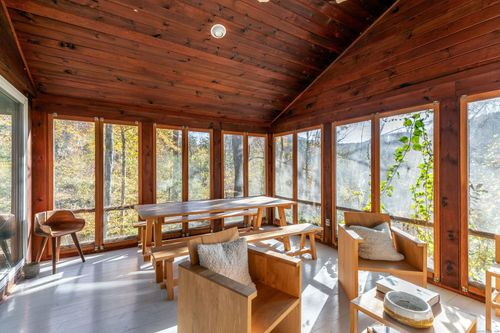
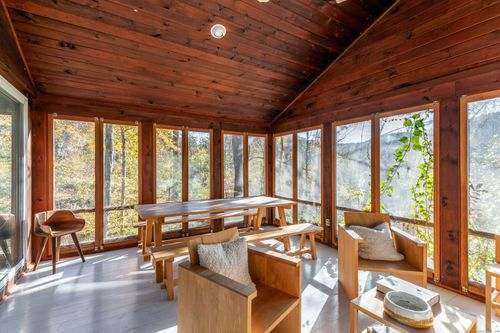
- planter (31, 270)
